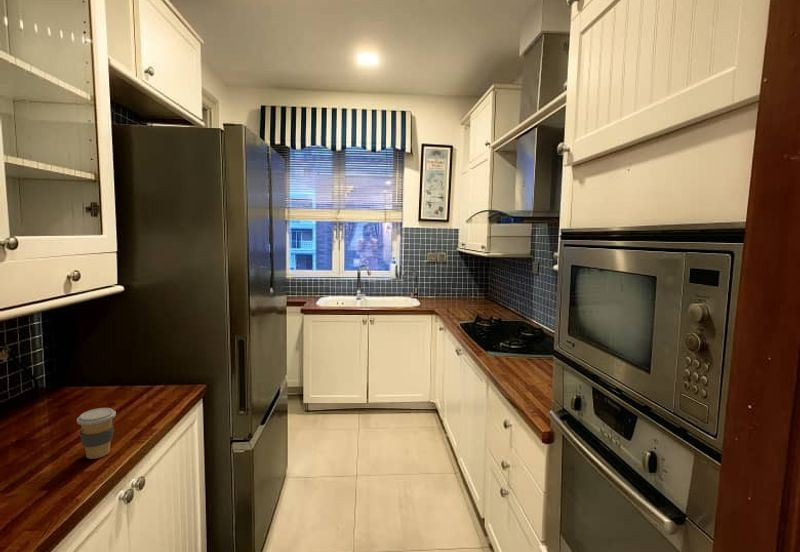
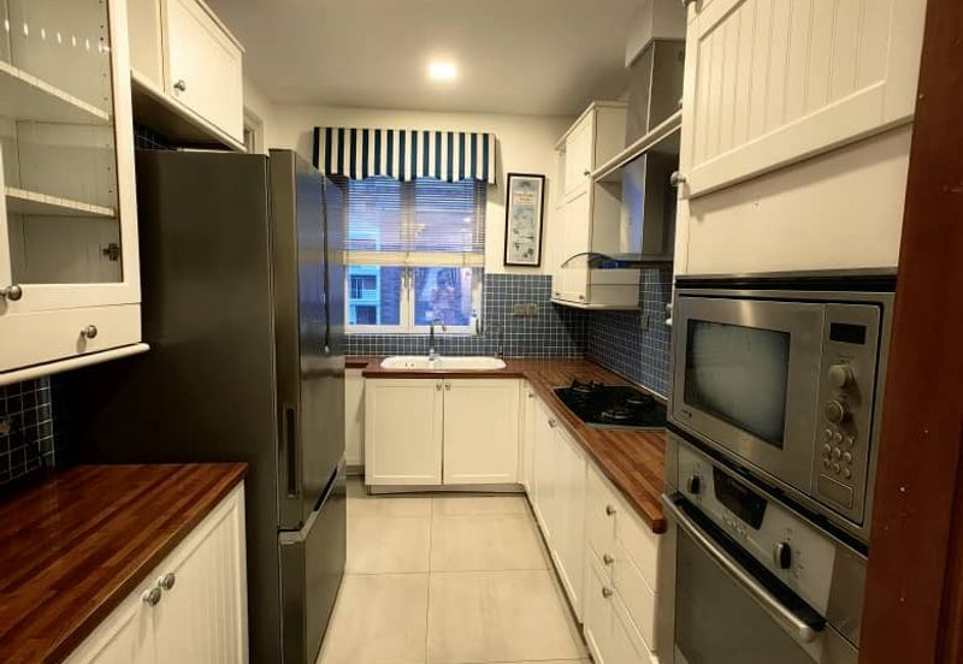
- coffee cup (97, 433)
